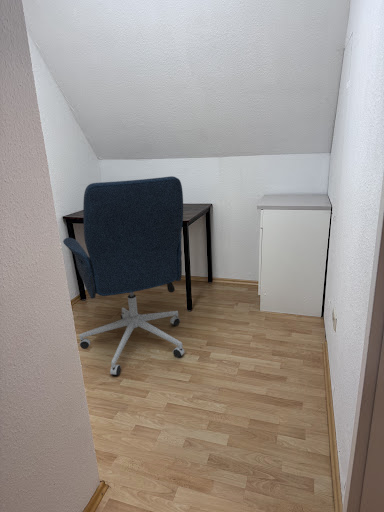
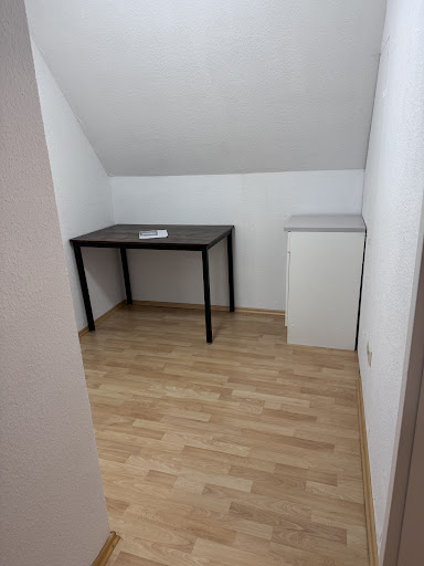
- office chair (129, 266)
